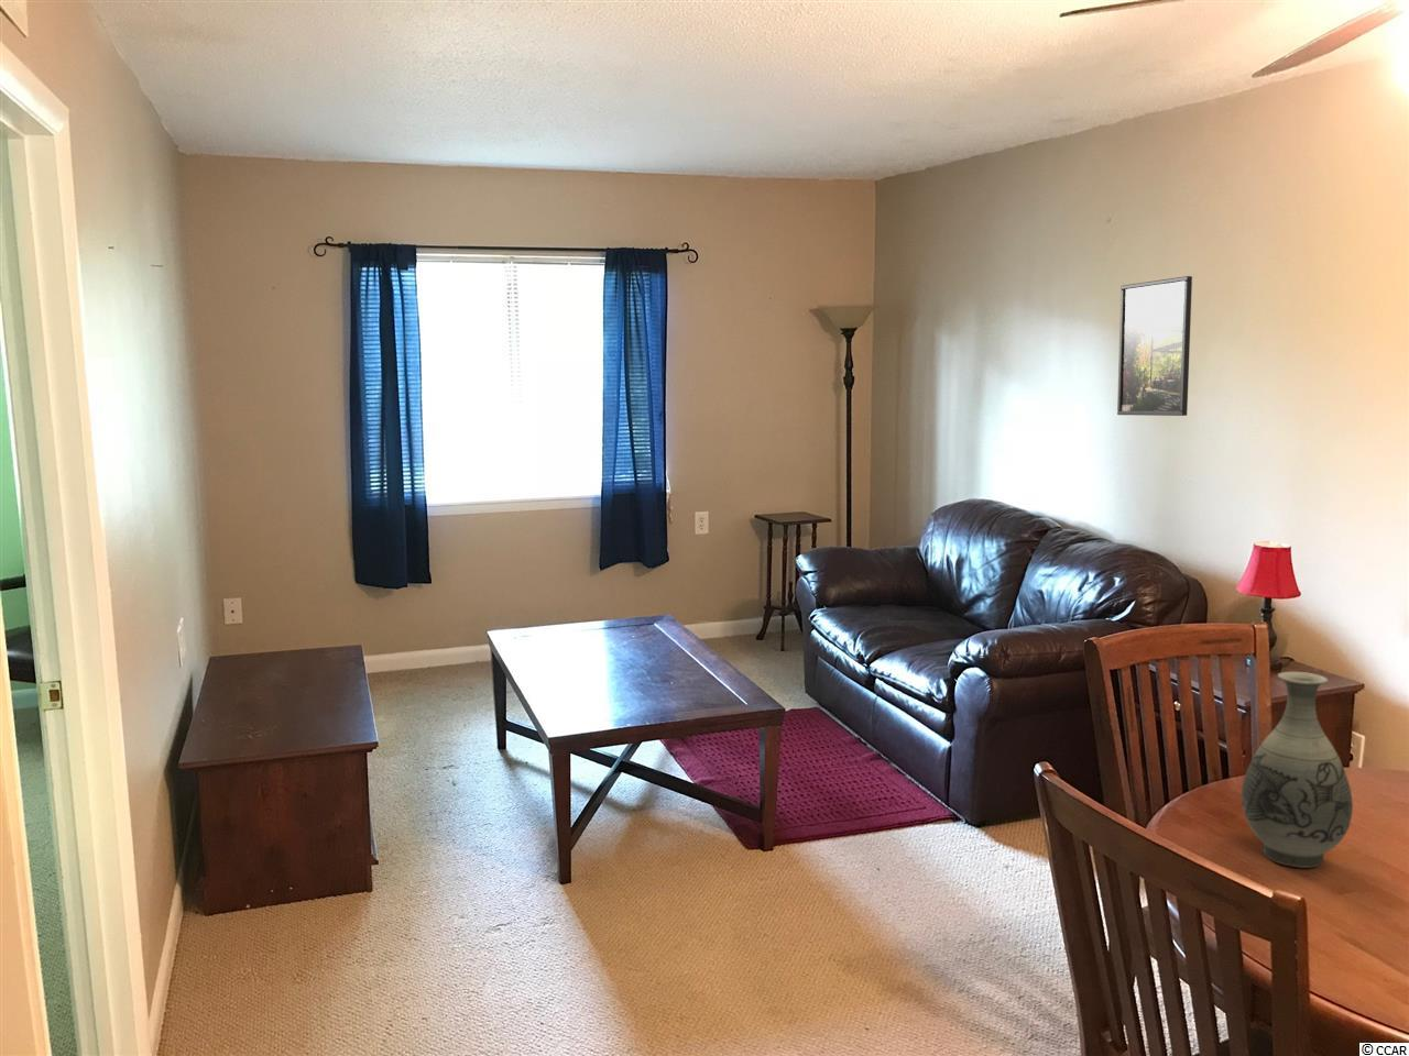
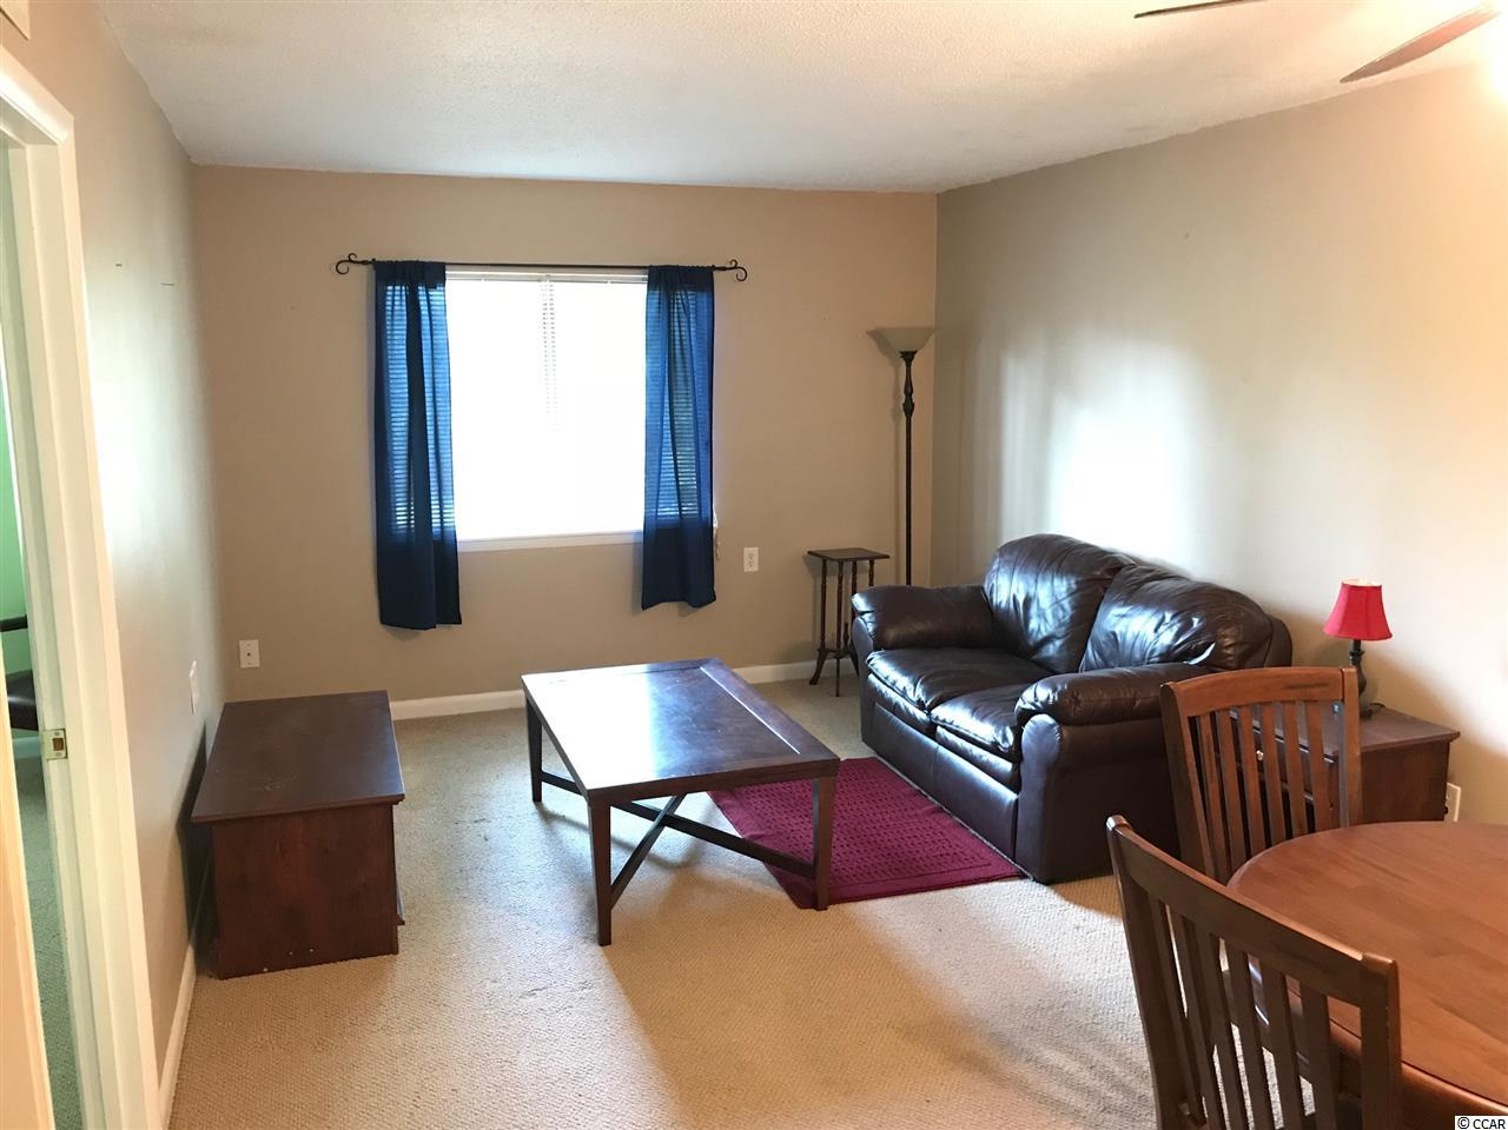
- vase (1297, 768)
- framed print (1153, 347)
